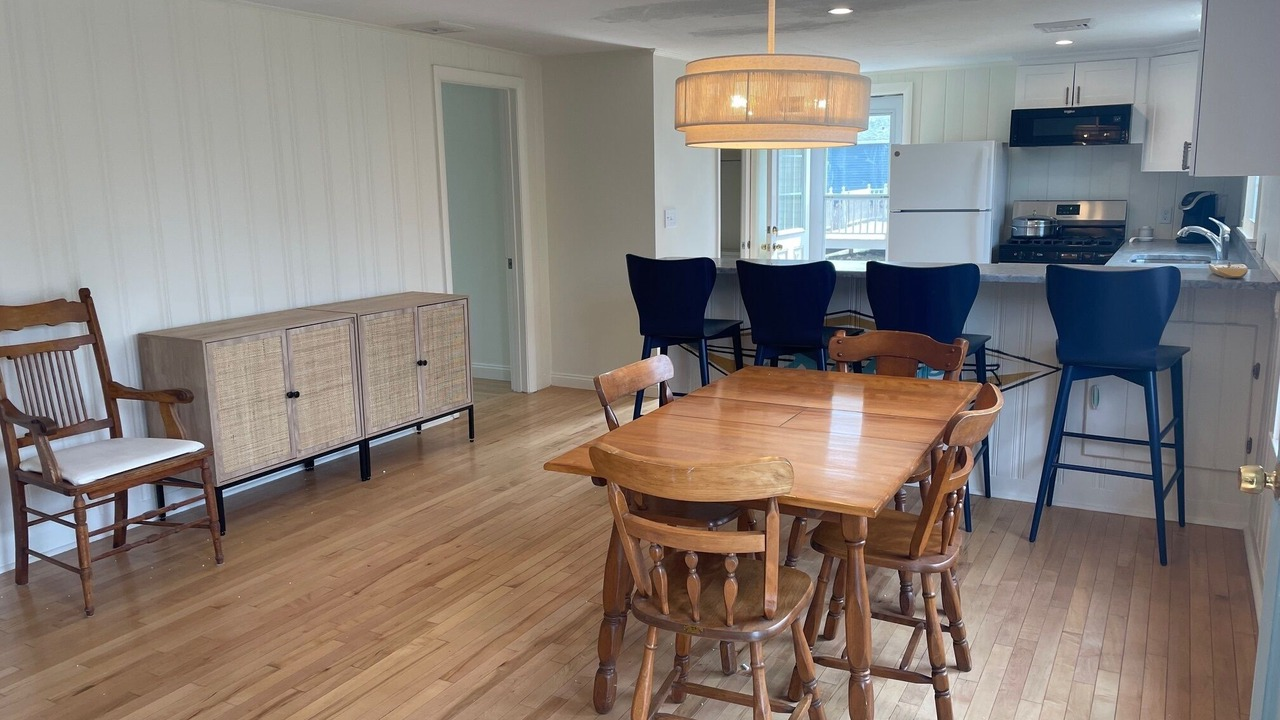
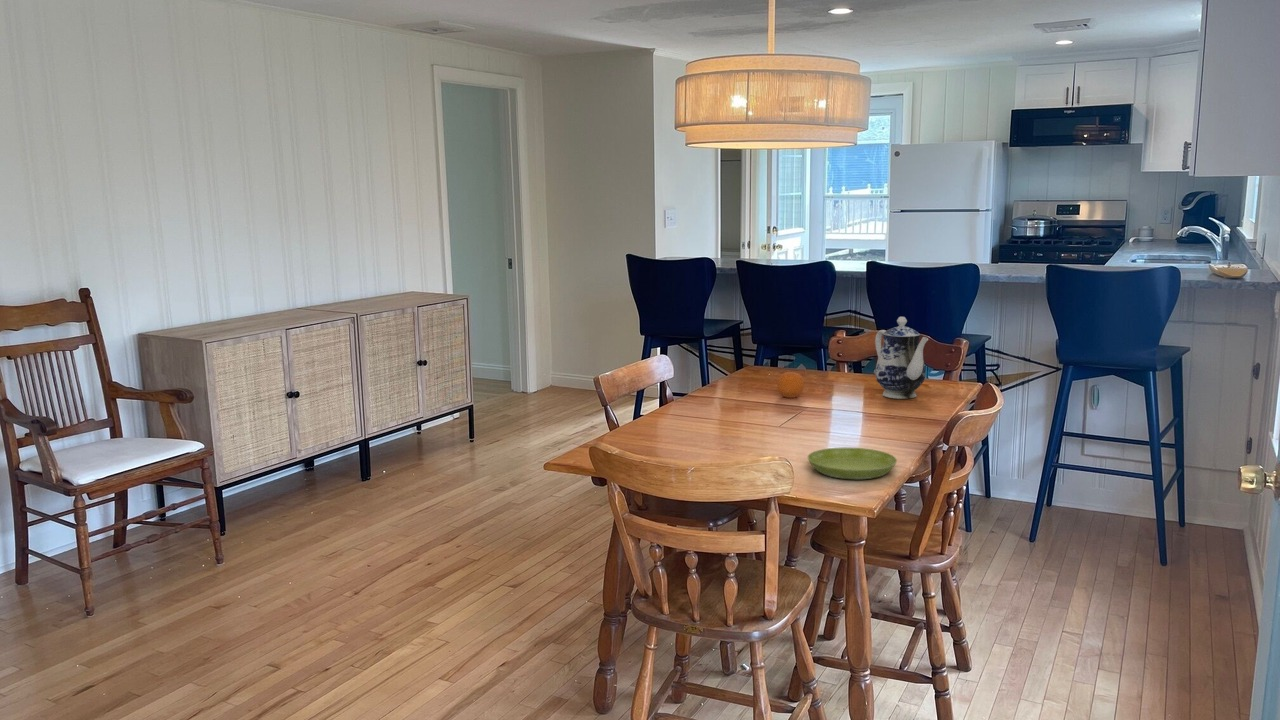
+ teapot (900, 356)
+ fruit (790, 385)
+ saucer (851, 464)
